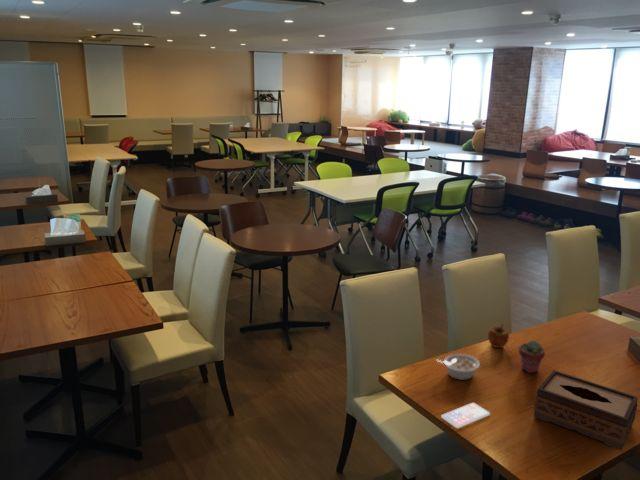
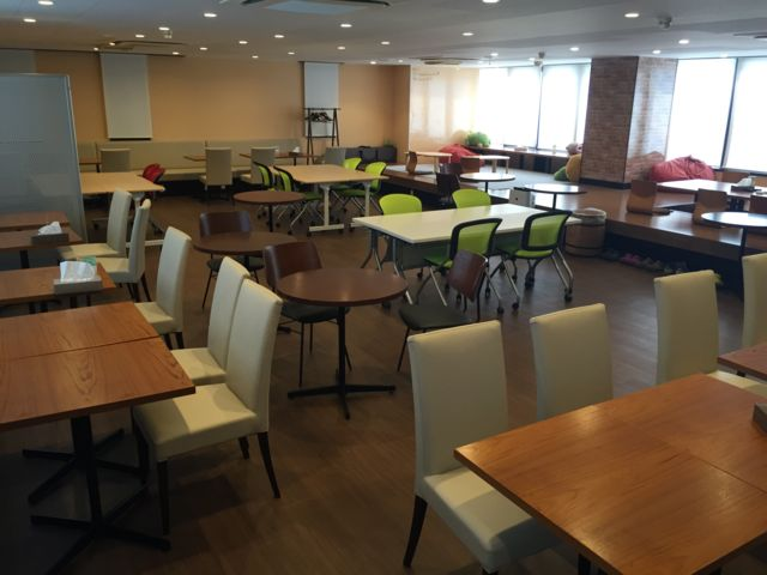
- apple (498, 334)
- potted succulent (531, 354)
- smartphone (465, 414)
- tissue box (584, 407)
- legume (460, 367)
